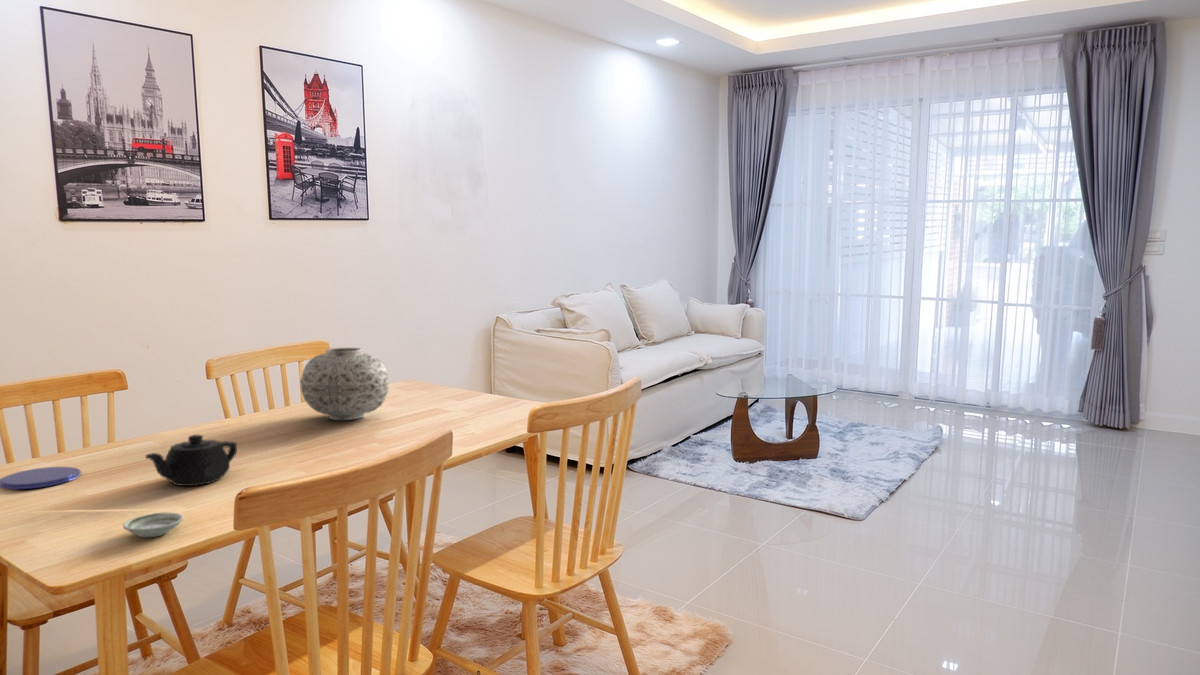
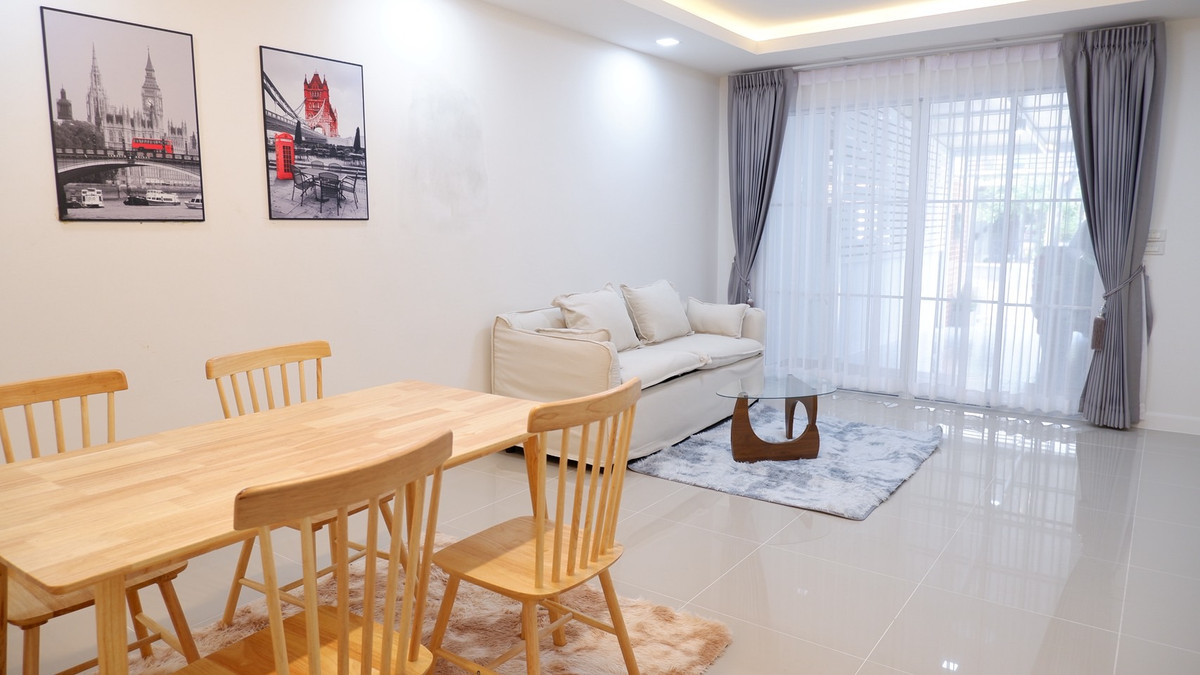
- saucer (40, 477)
- saucer (154, 526)
- vase (345, 383)
- teapot (193, 458)
